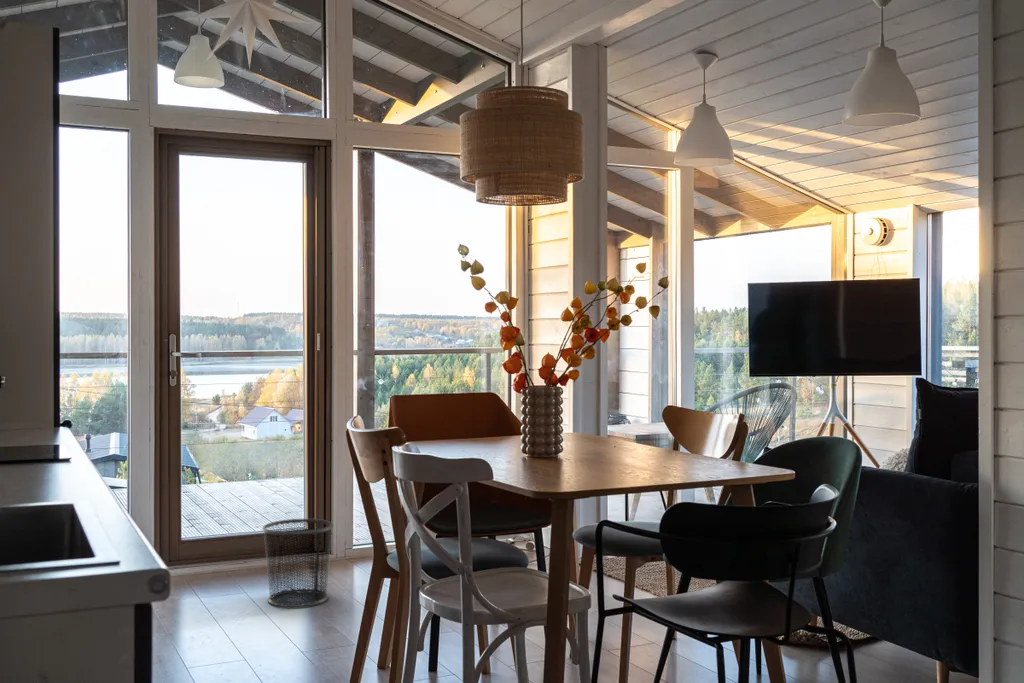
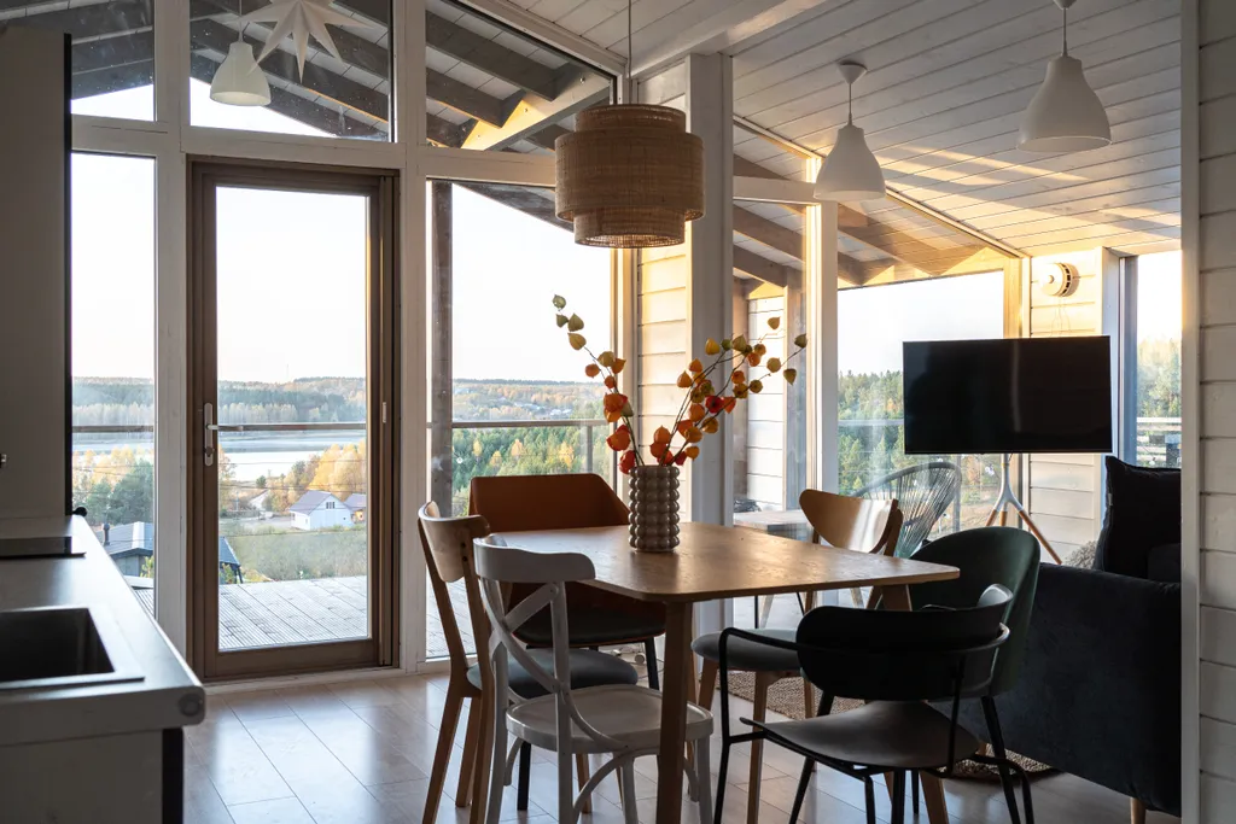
- trash can (298, 561)
